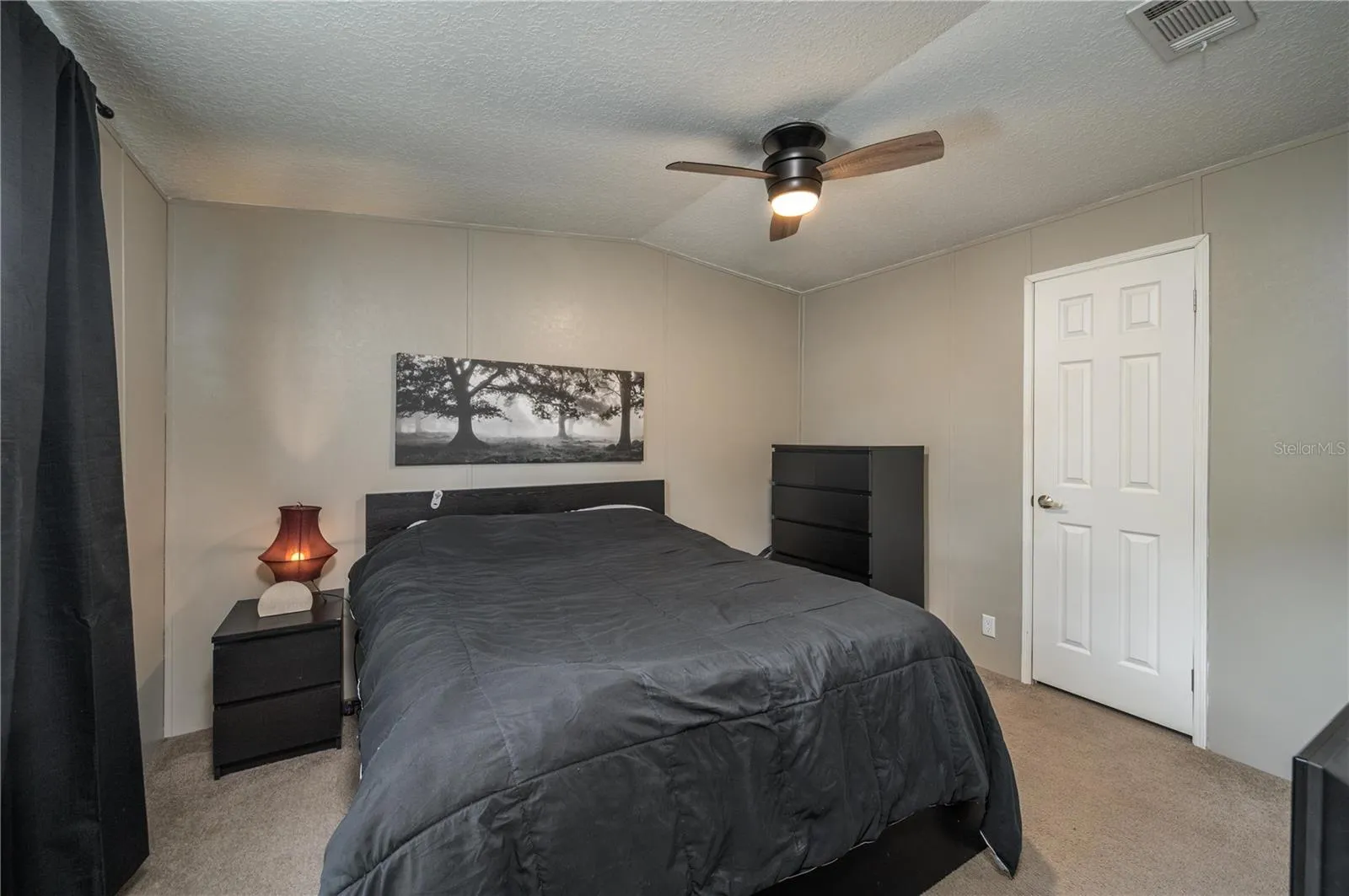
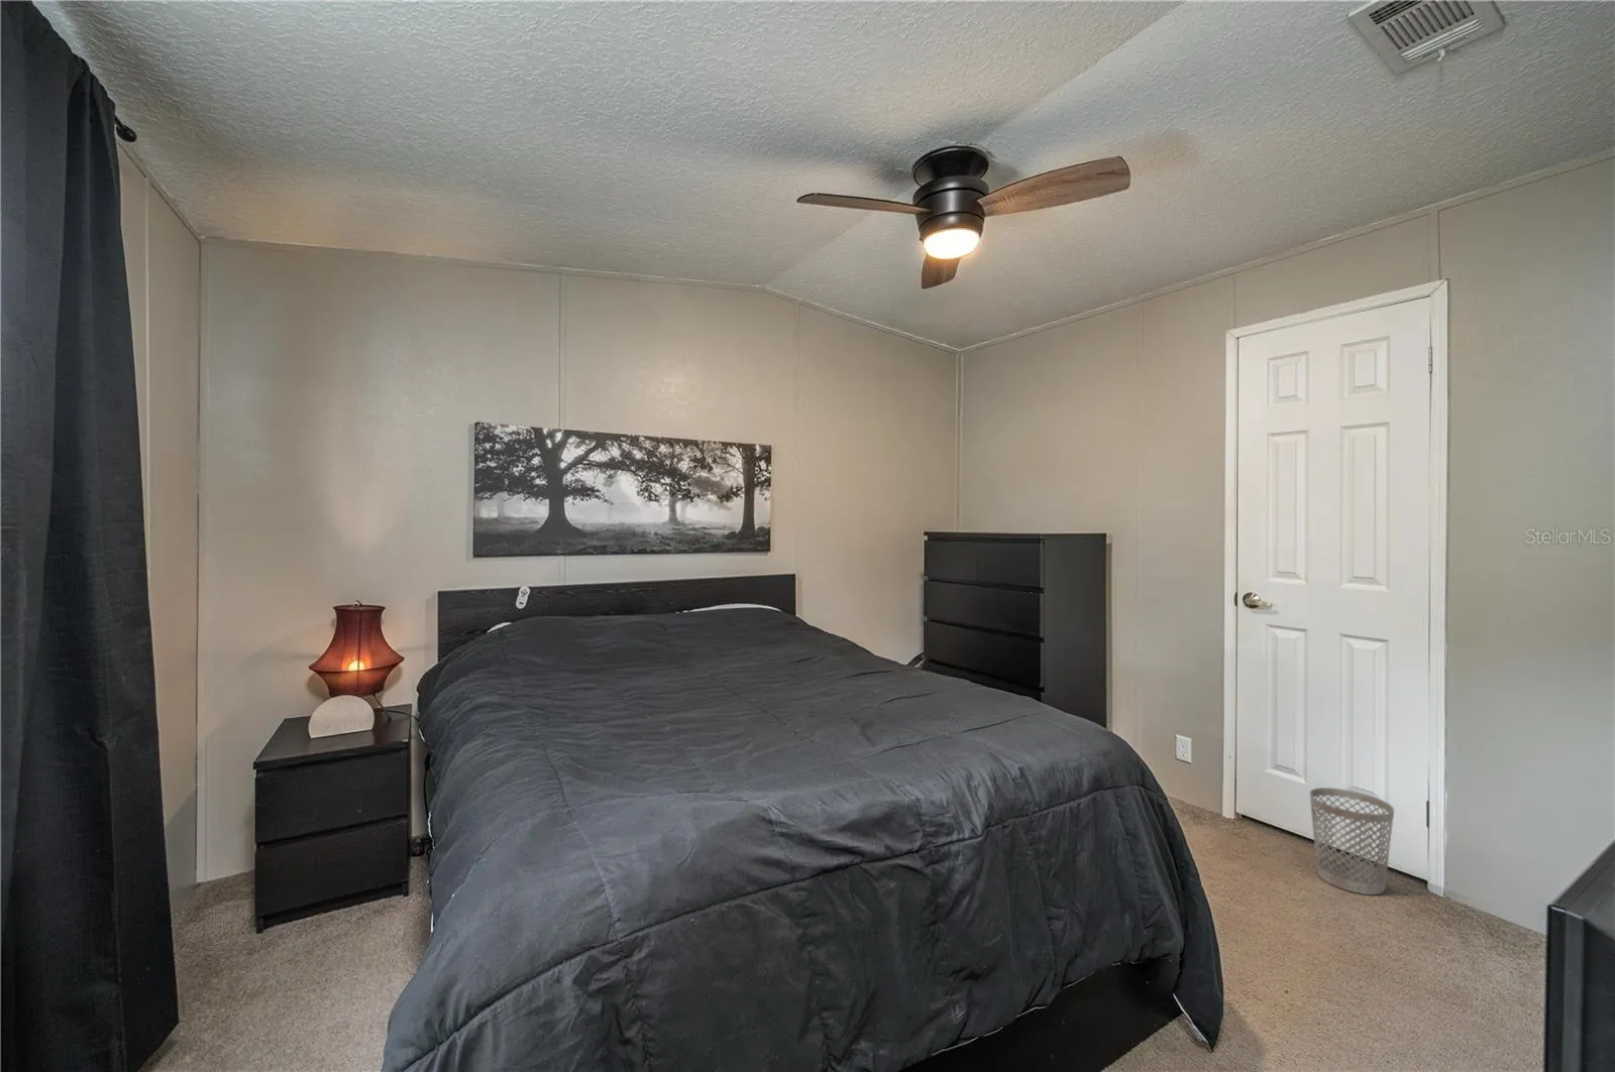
+ wastebasket (1349, 840)
